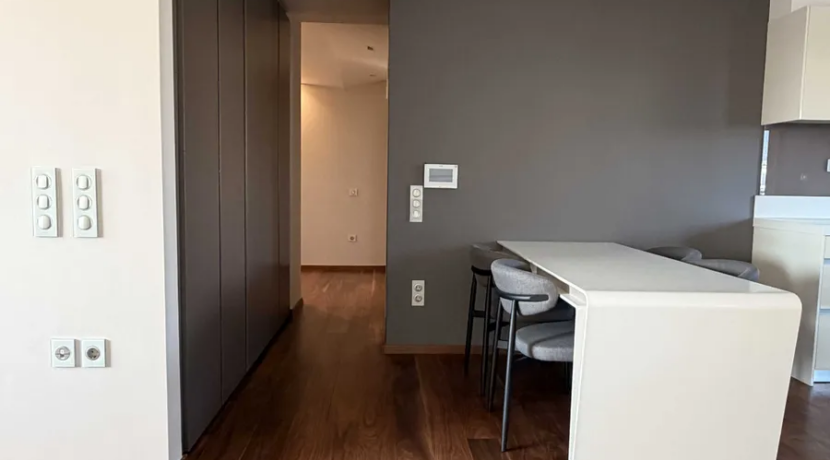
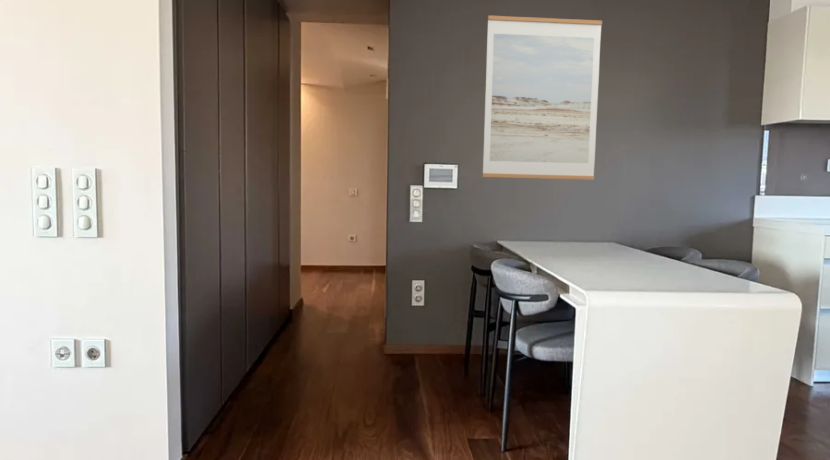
+ wall art (541, 99)
